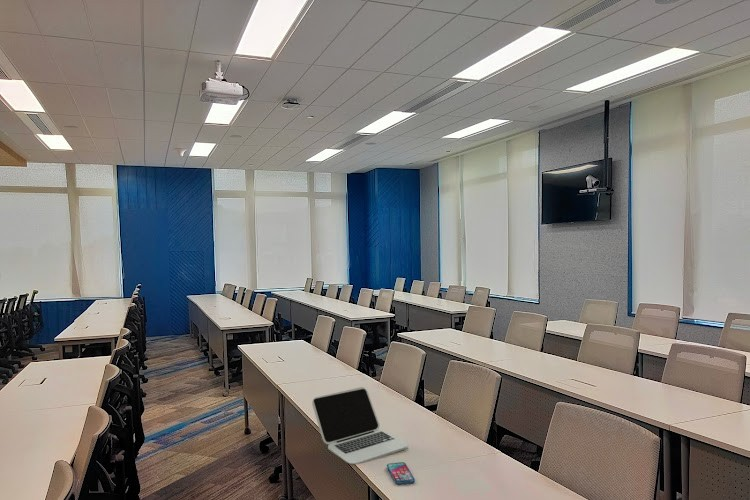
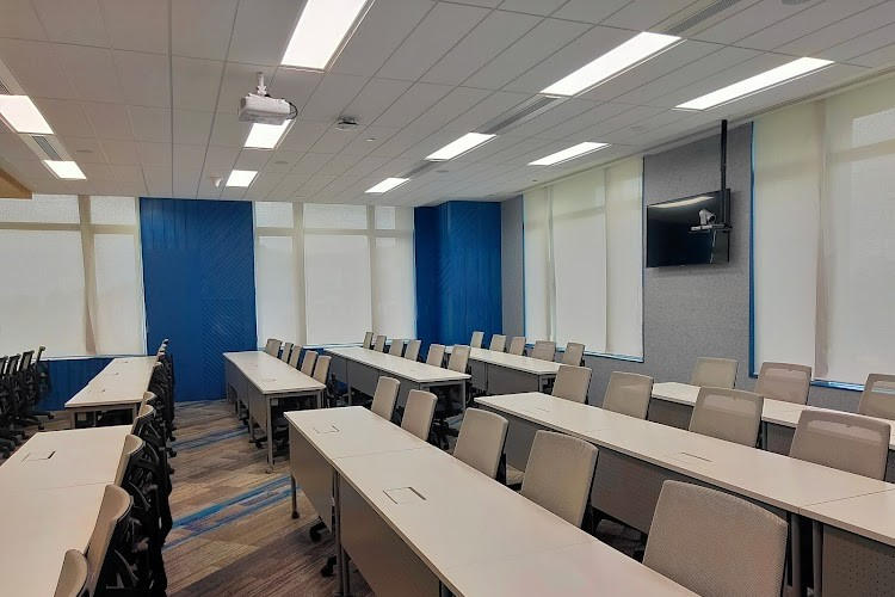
- laptop (359, 422)
- smartphone (400, 472)
